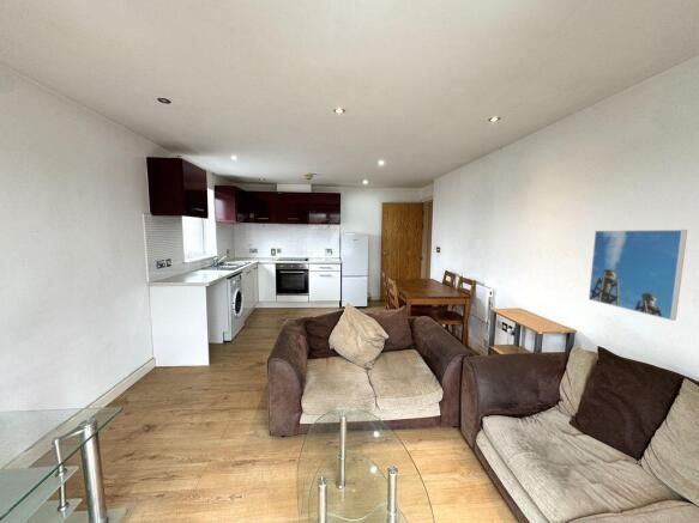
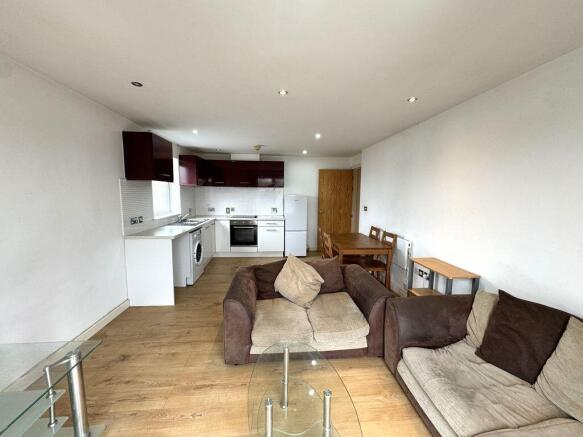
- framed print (629, 269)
